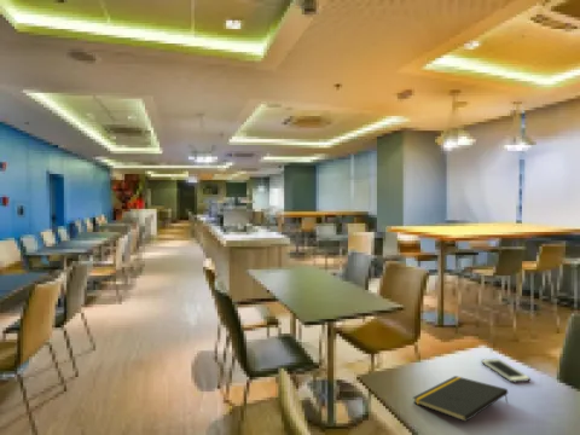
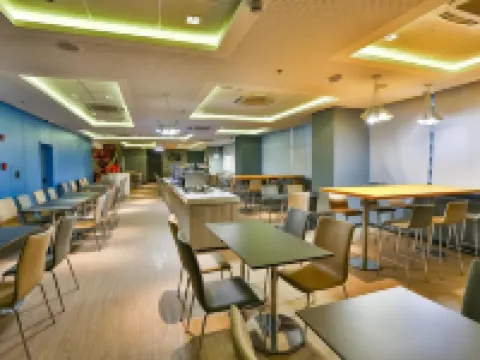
- notepad (459, 395)
- cell phone (504, 370)
